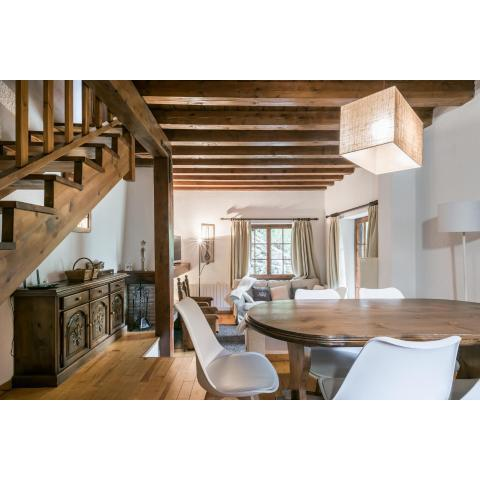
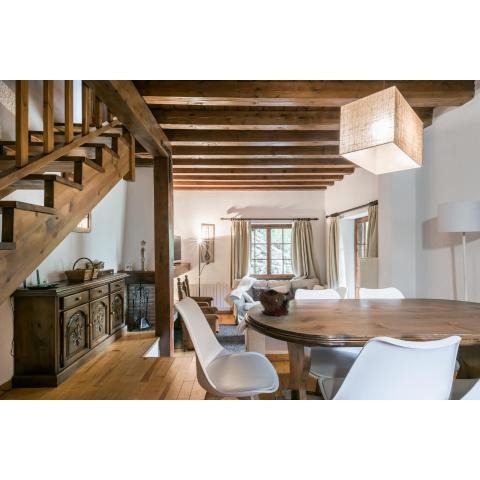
+ decorative bowl (276, 301)
